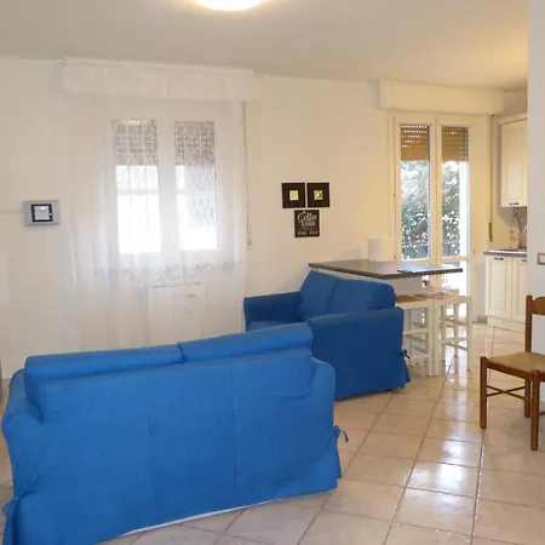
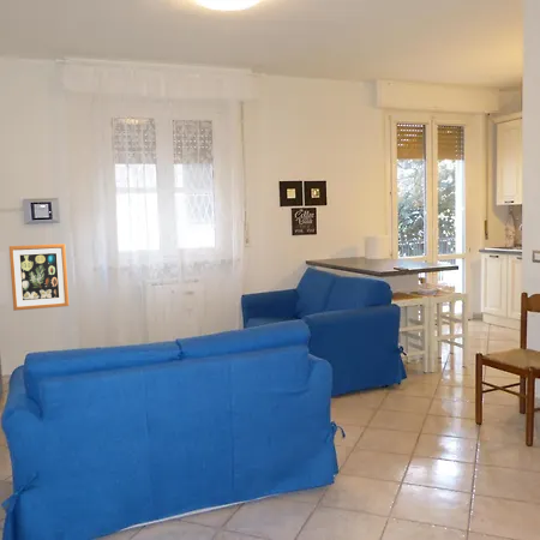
+ wall art (40, 276)
